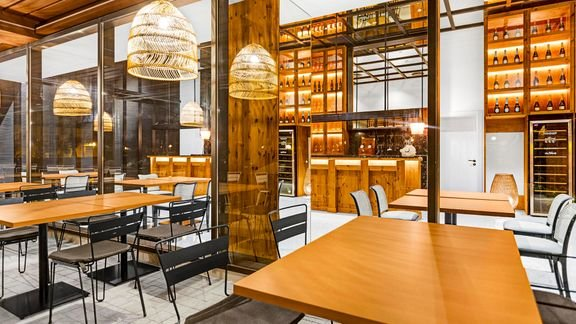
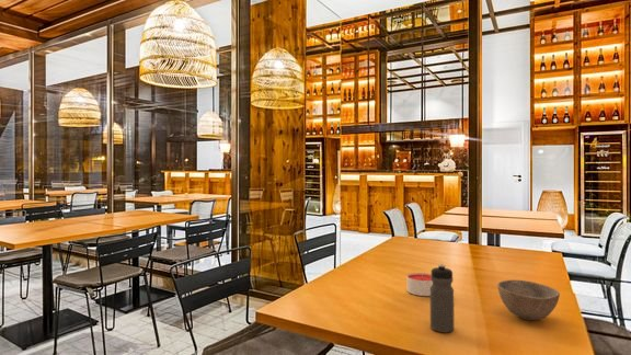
+ water bottle (441, 296)
+ bowl (527, 301)
+ candle (422, 283)
